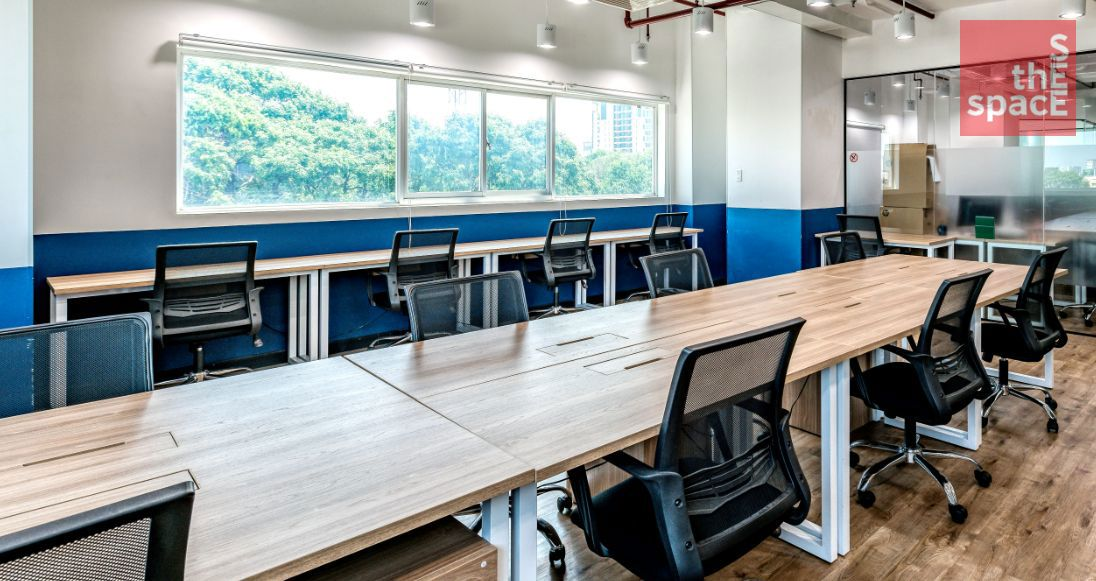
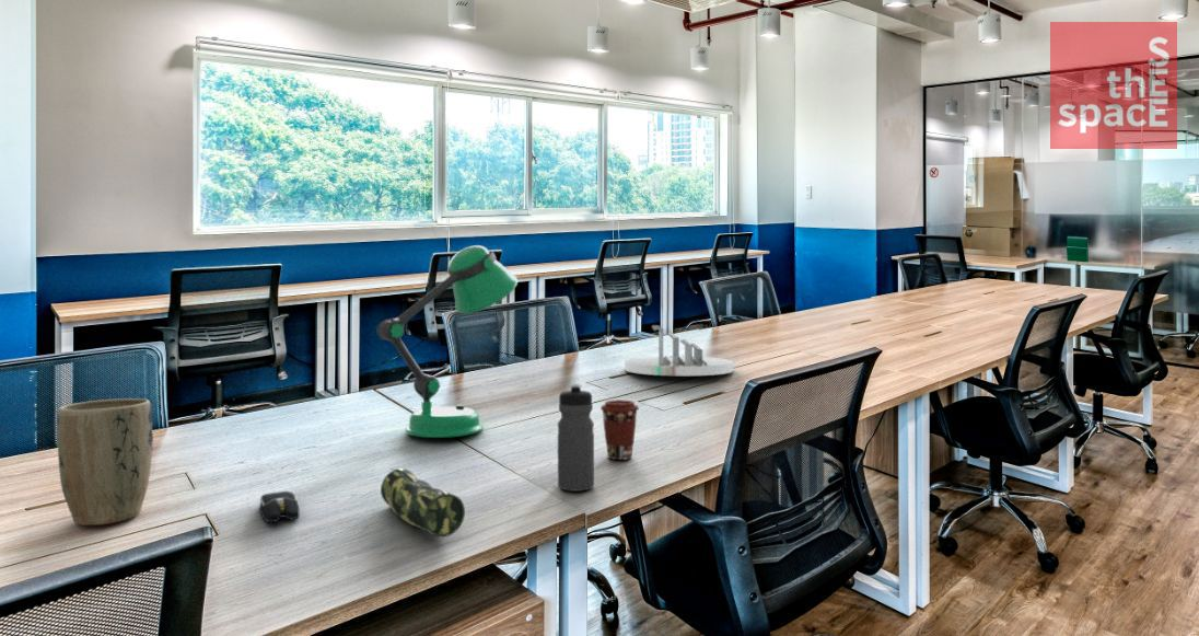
+ computer mouse (279, 504)
+ coffee cup (619, 429)
+ plant pot (107, 460)
+ water bottle (575, 436)
+ desk organizer (678, 348)
+ desk lamp (459, 312)
+ pencil case (419, 500)
